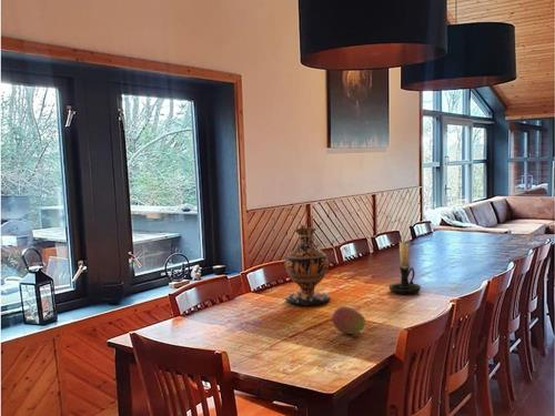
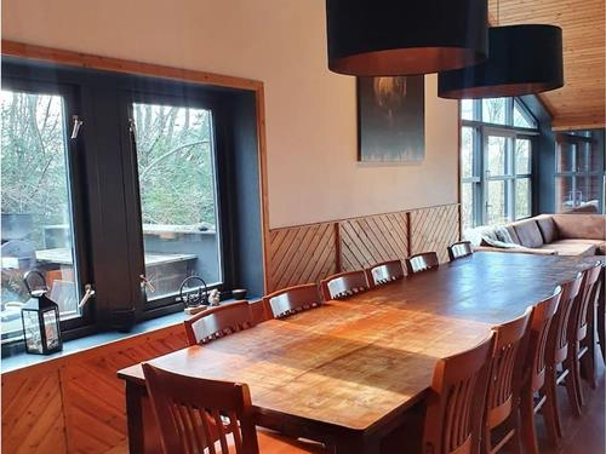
- vase (306, 263)
- fruit (347, 319)
- candle holder (405, 262)
